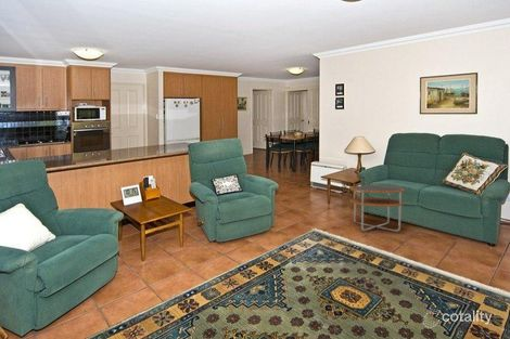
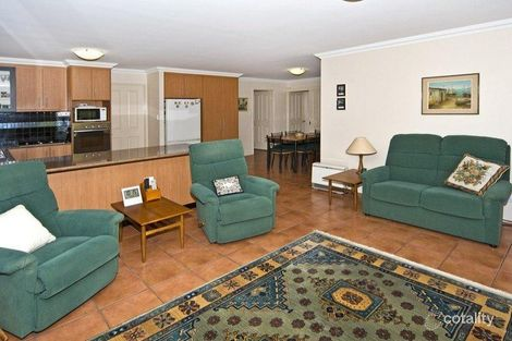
- side table (375, 206)
